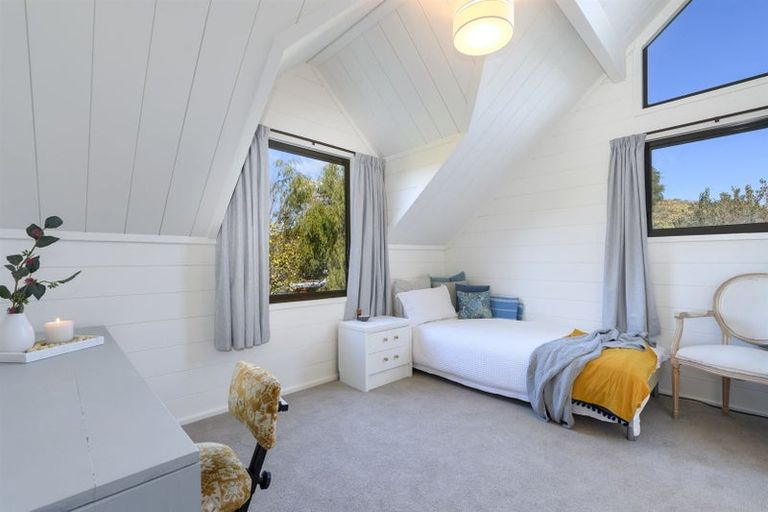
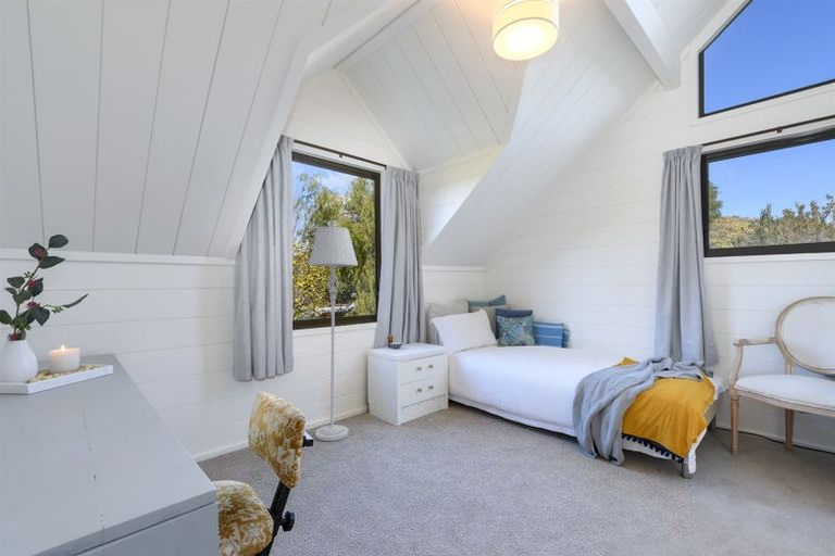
+ floor lamp (333, 330)
